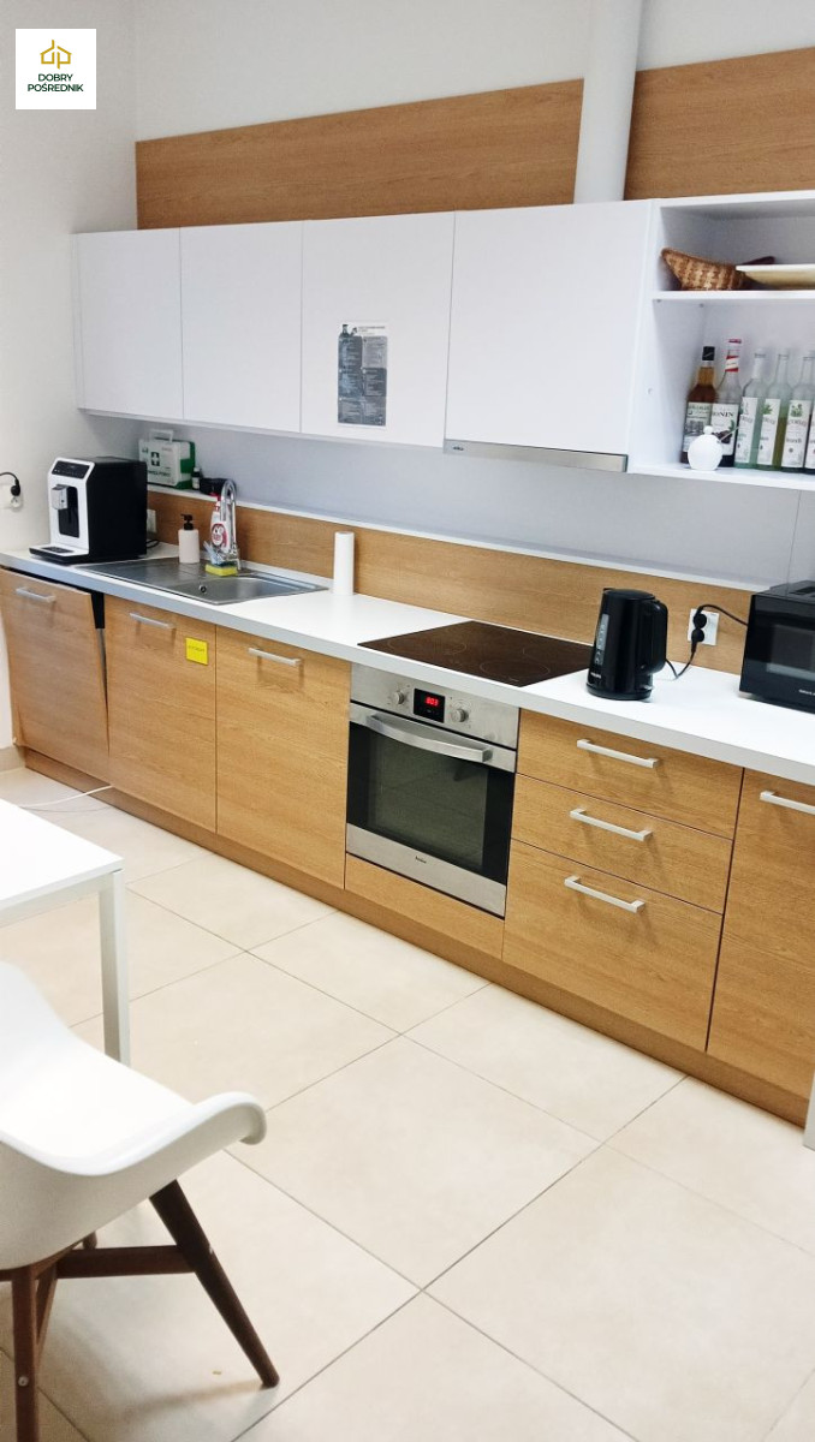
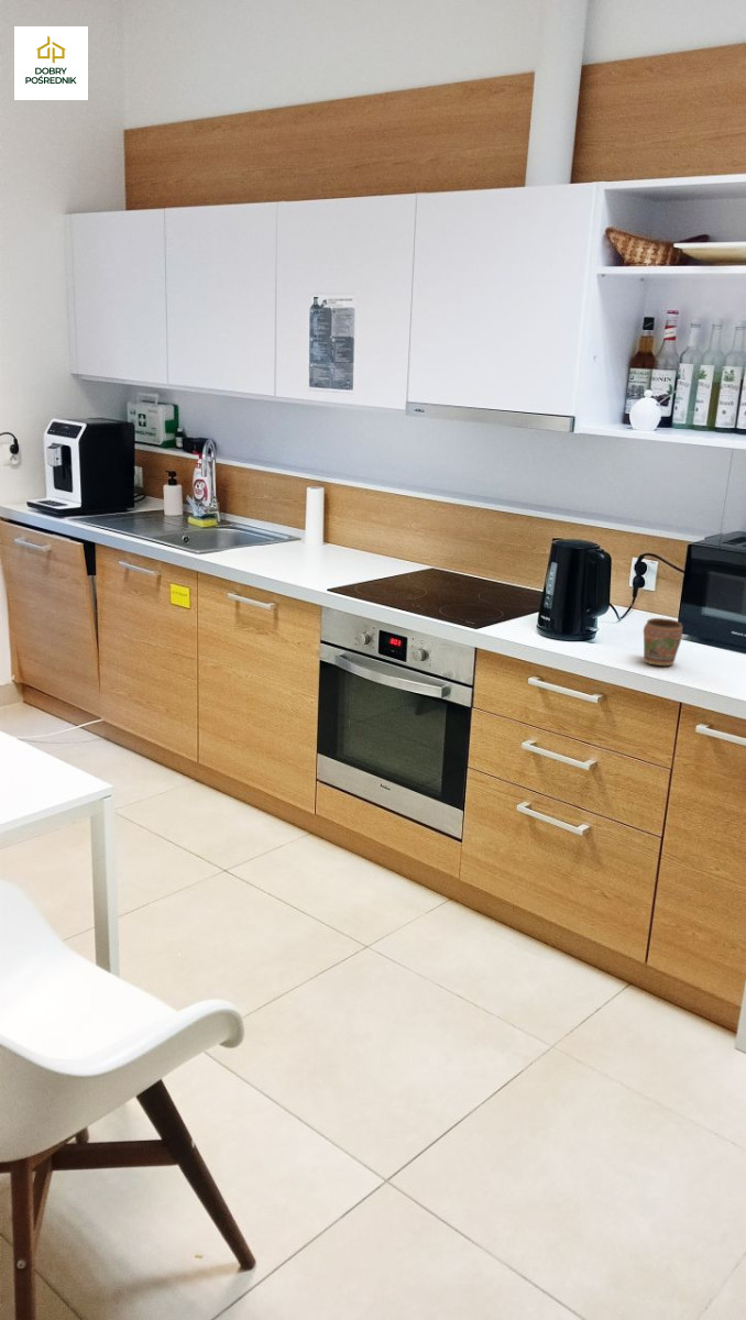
+ mug (661, 641)
